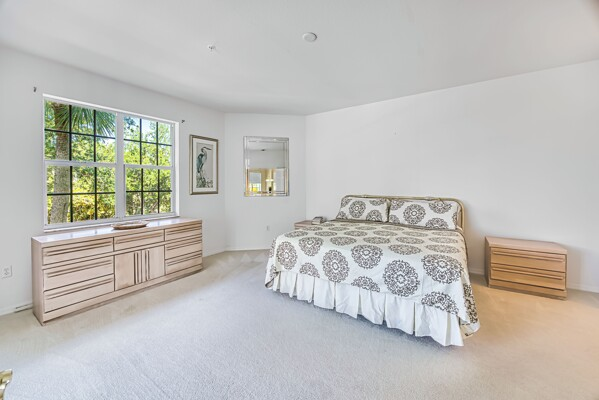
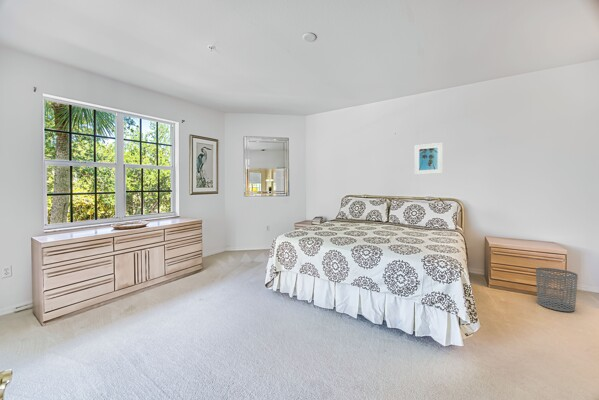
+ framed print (428, 159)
+ waste bin (555, 289)
